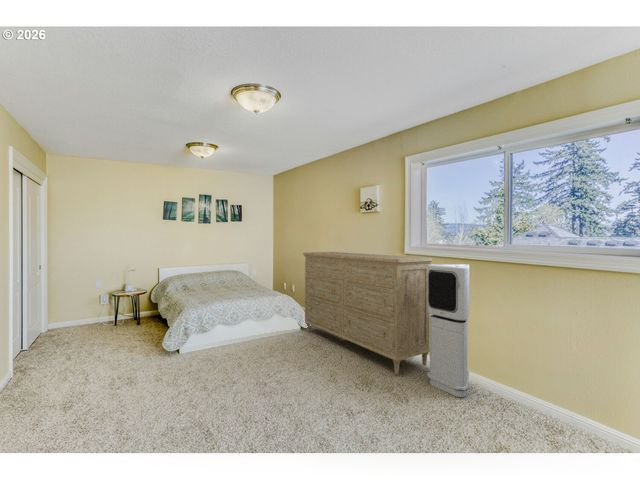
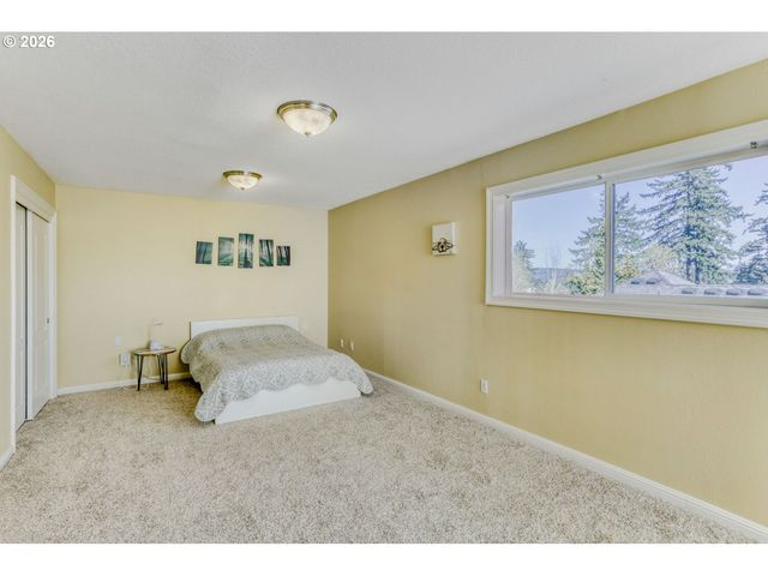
- dresser (357, 300)
- air purifier (455, 325)
